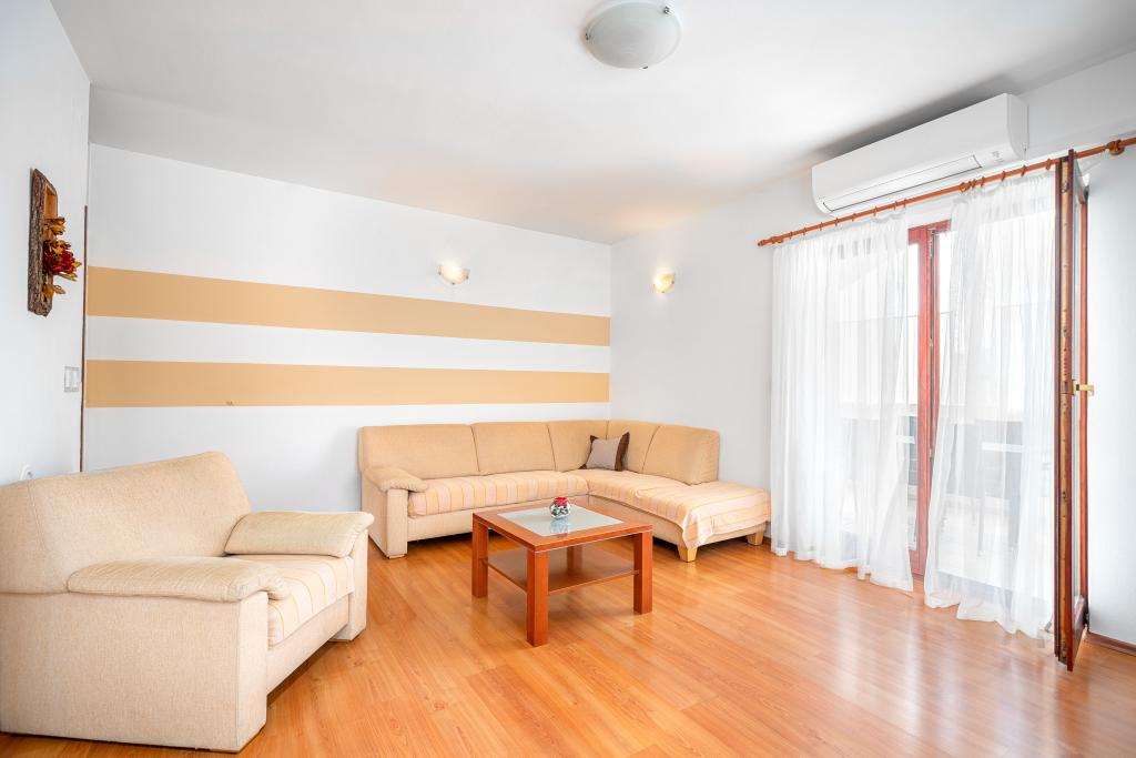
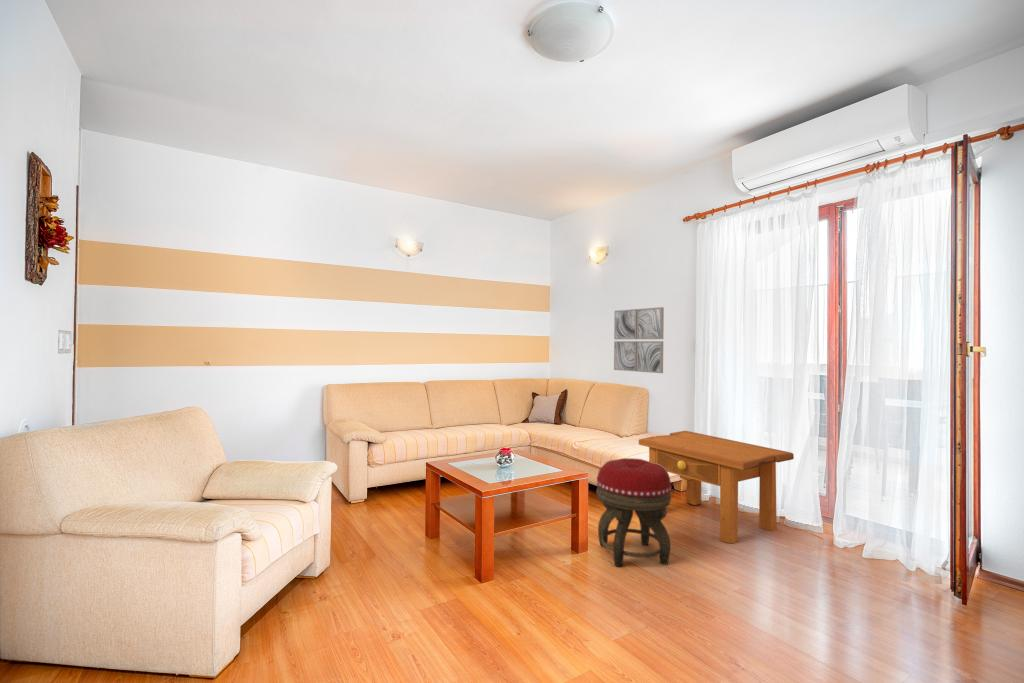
+ side table (708, 482)
+ wall art (637, 341)
+ footstool (632, 508)
